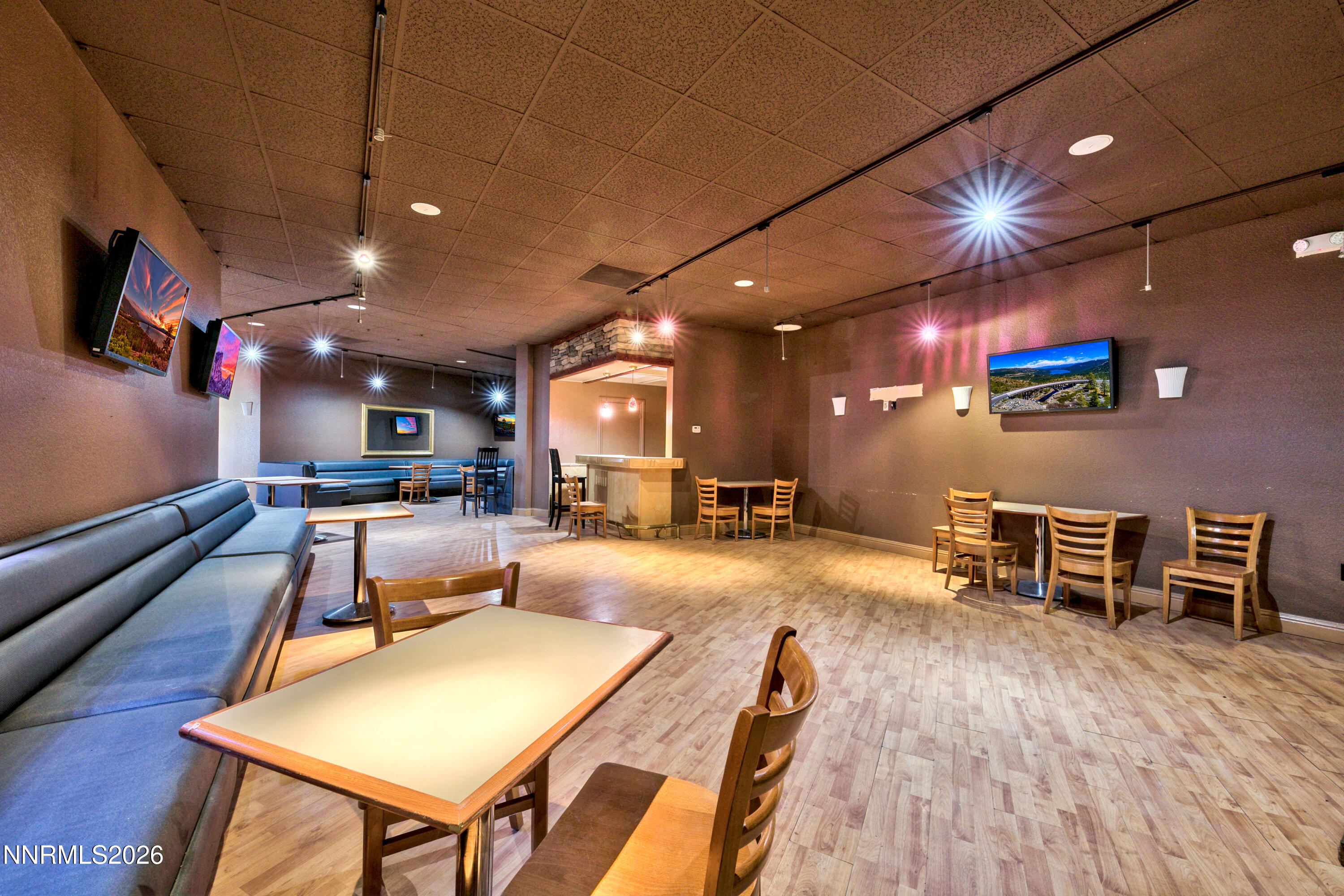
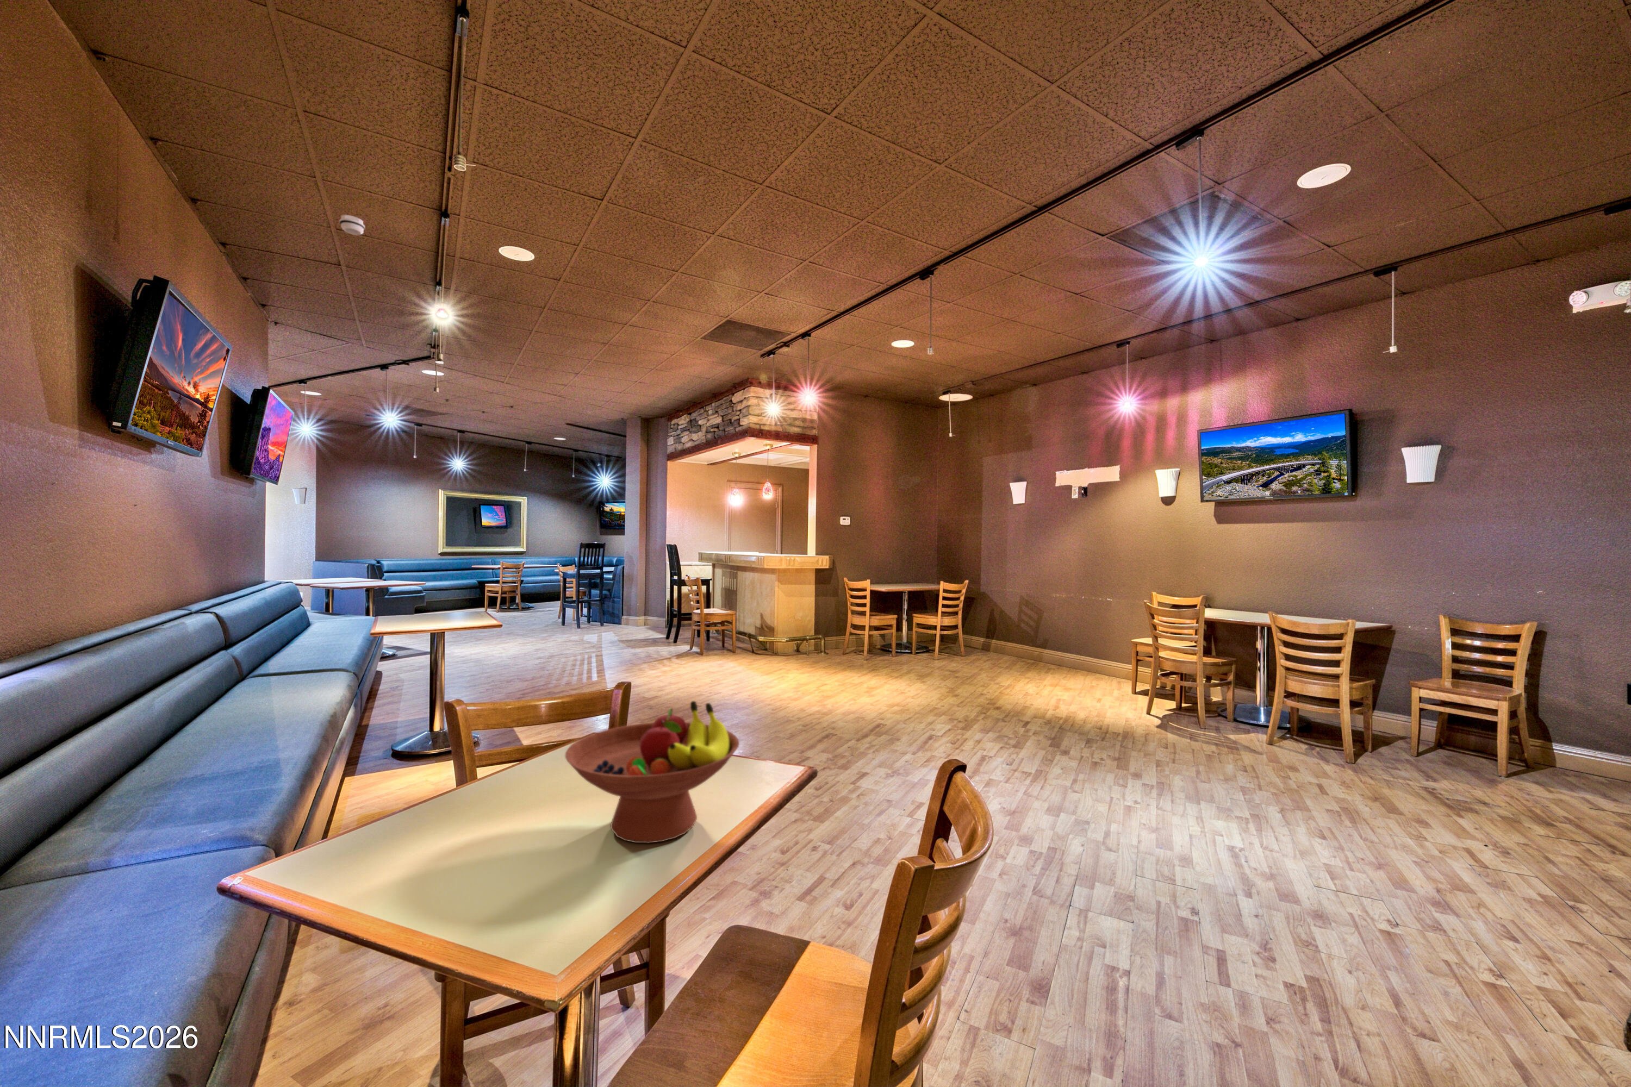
+ fruit bowl (654, 769)
+ smoke detector (352, 224)
